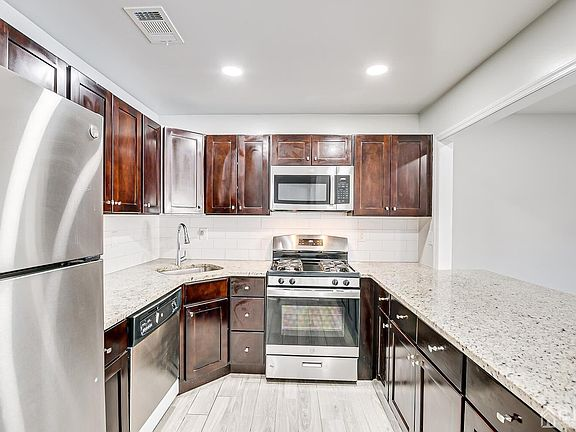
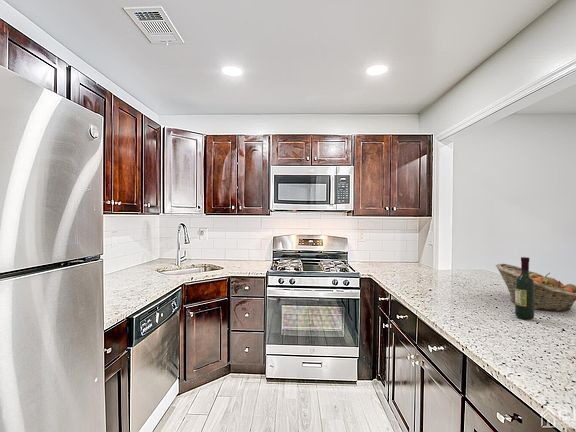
+ fruit basket (535, 285)
+ wine bottle (524, 287)
